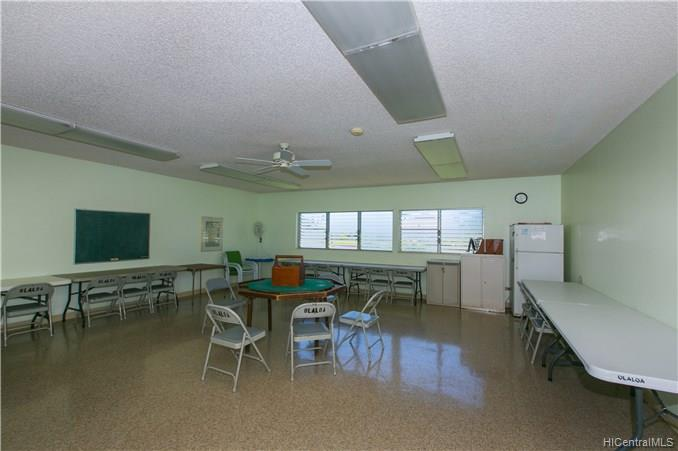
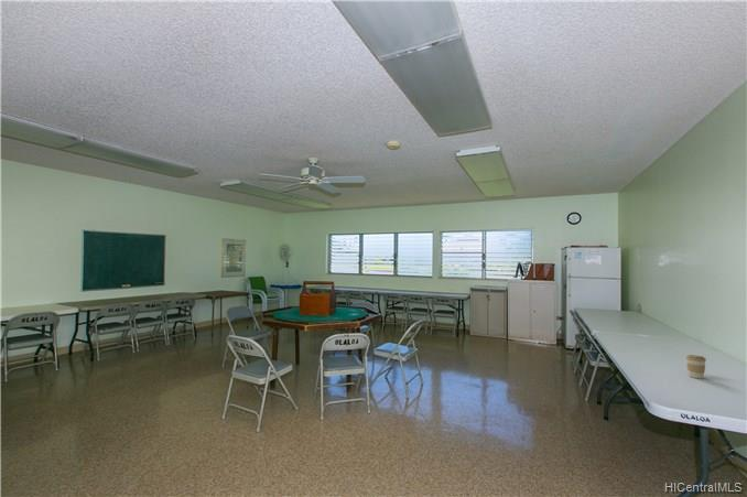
+ coffee cup (695, 366)
